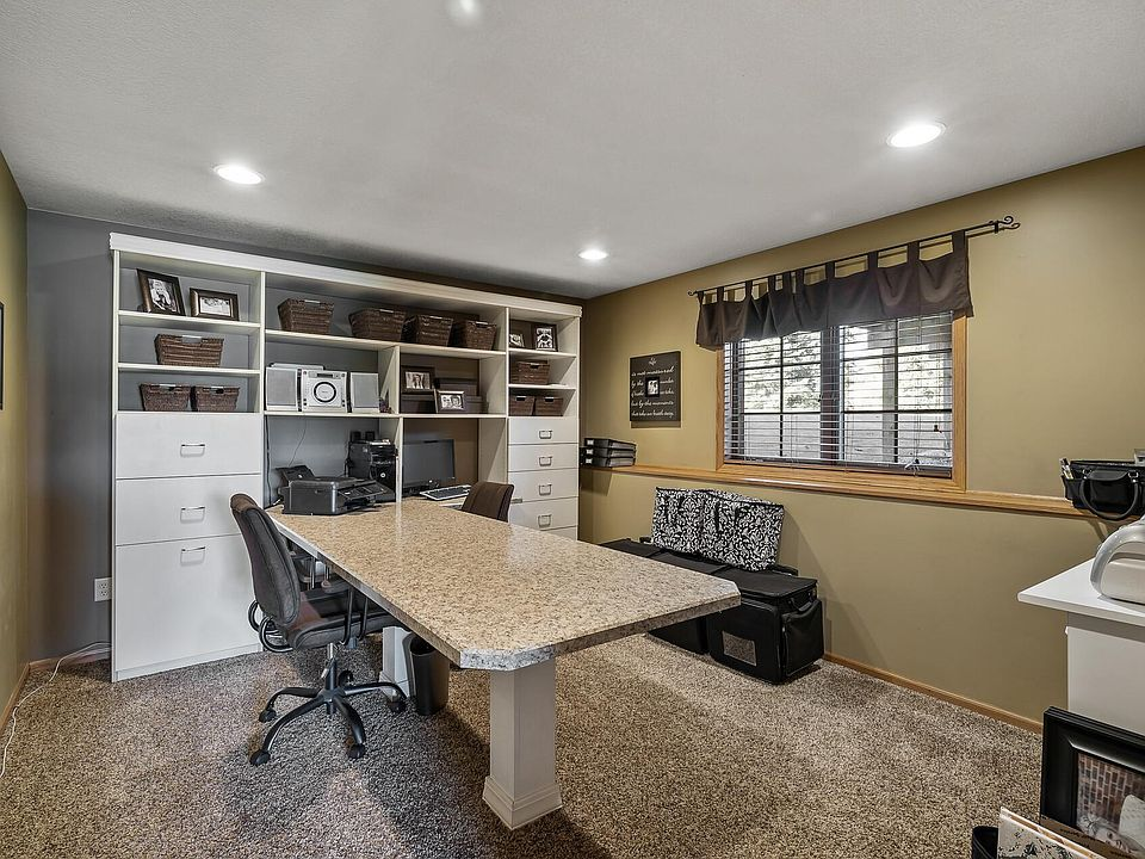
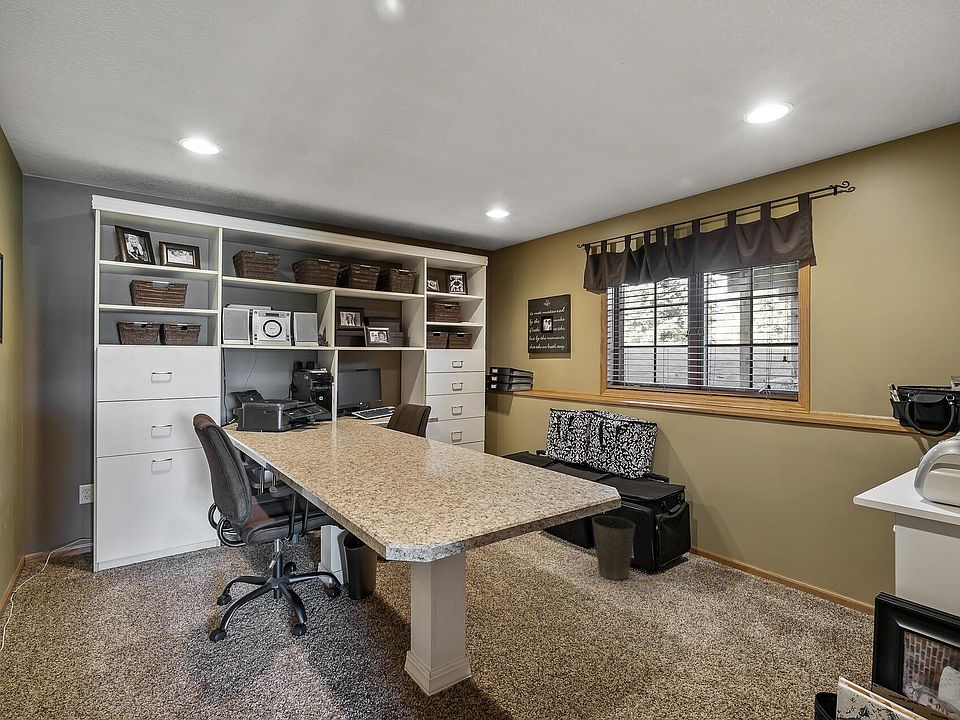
+ waste basket (613, 548)
